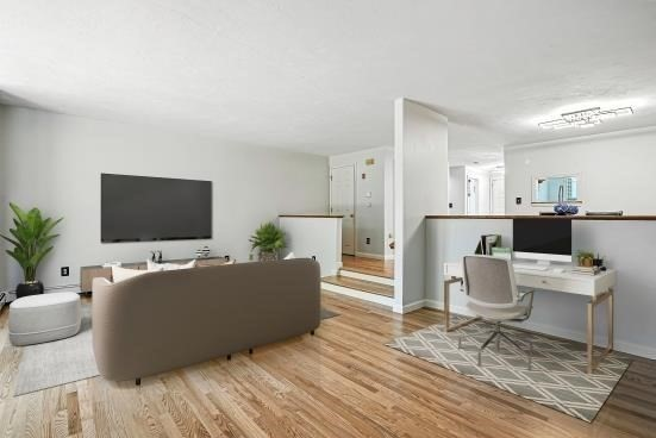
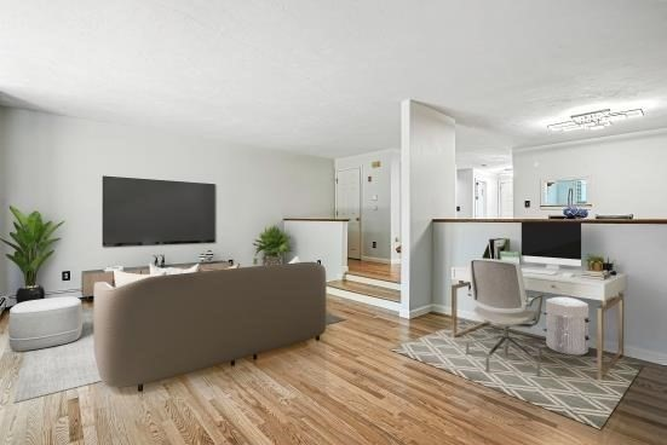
+ waste bin (567, 322)
